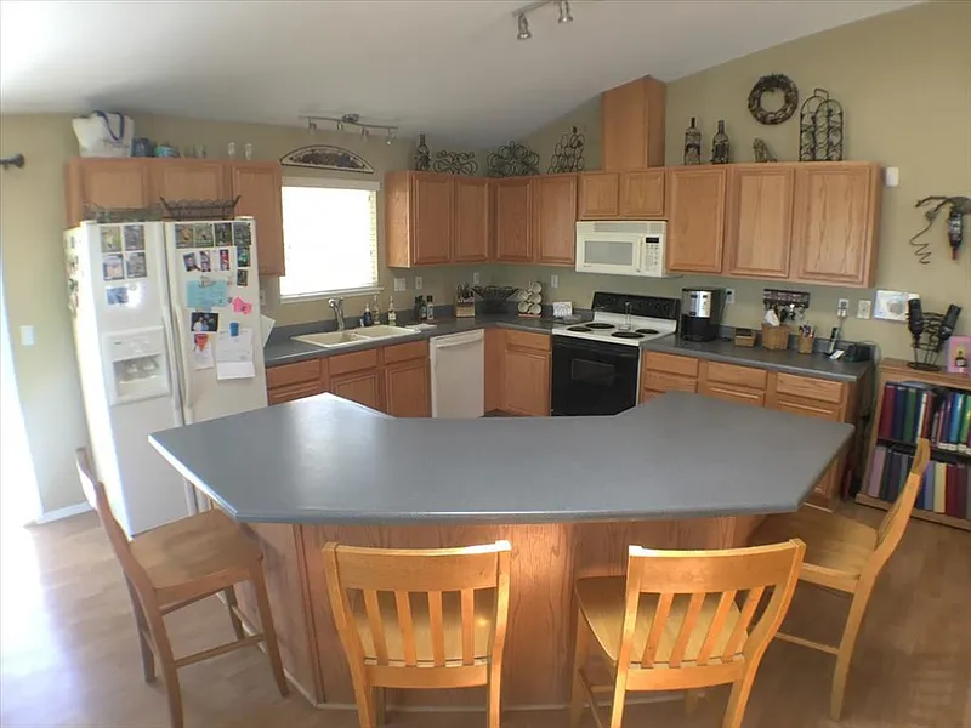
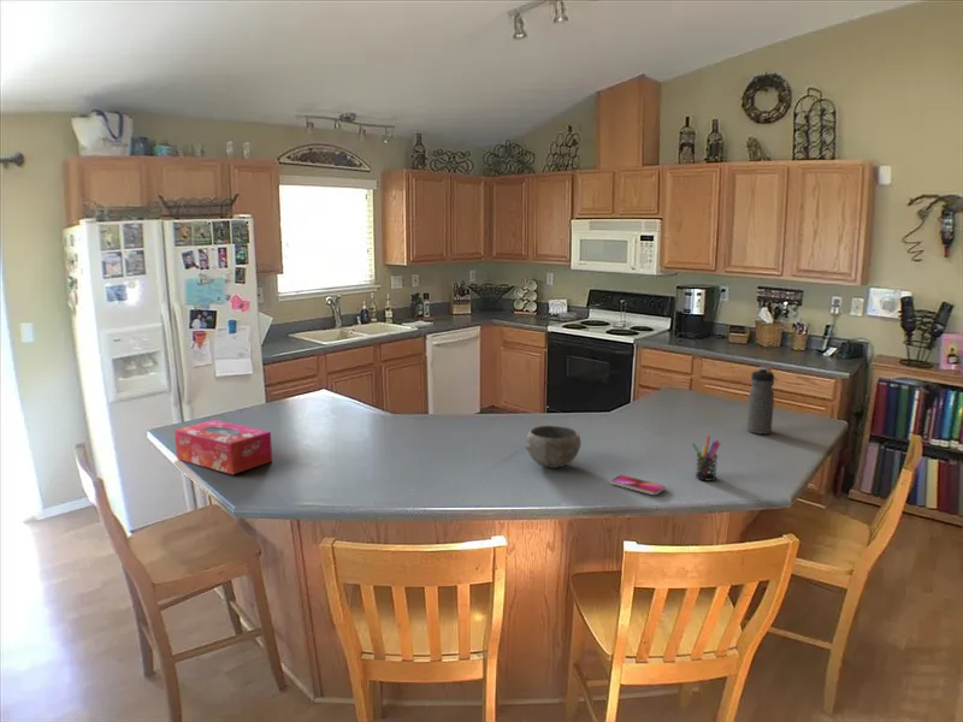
+ bowl (553, 448)
+ pen holder (704, 457)
+ tissue box (223, 445)
+ smartphone (637, 484)
+ water bottle (761, 400)
